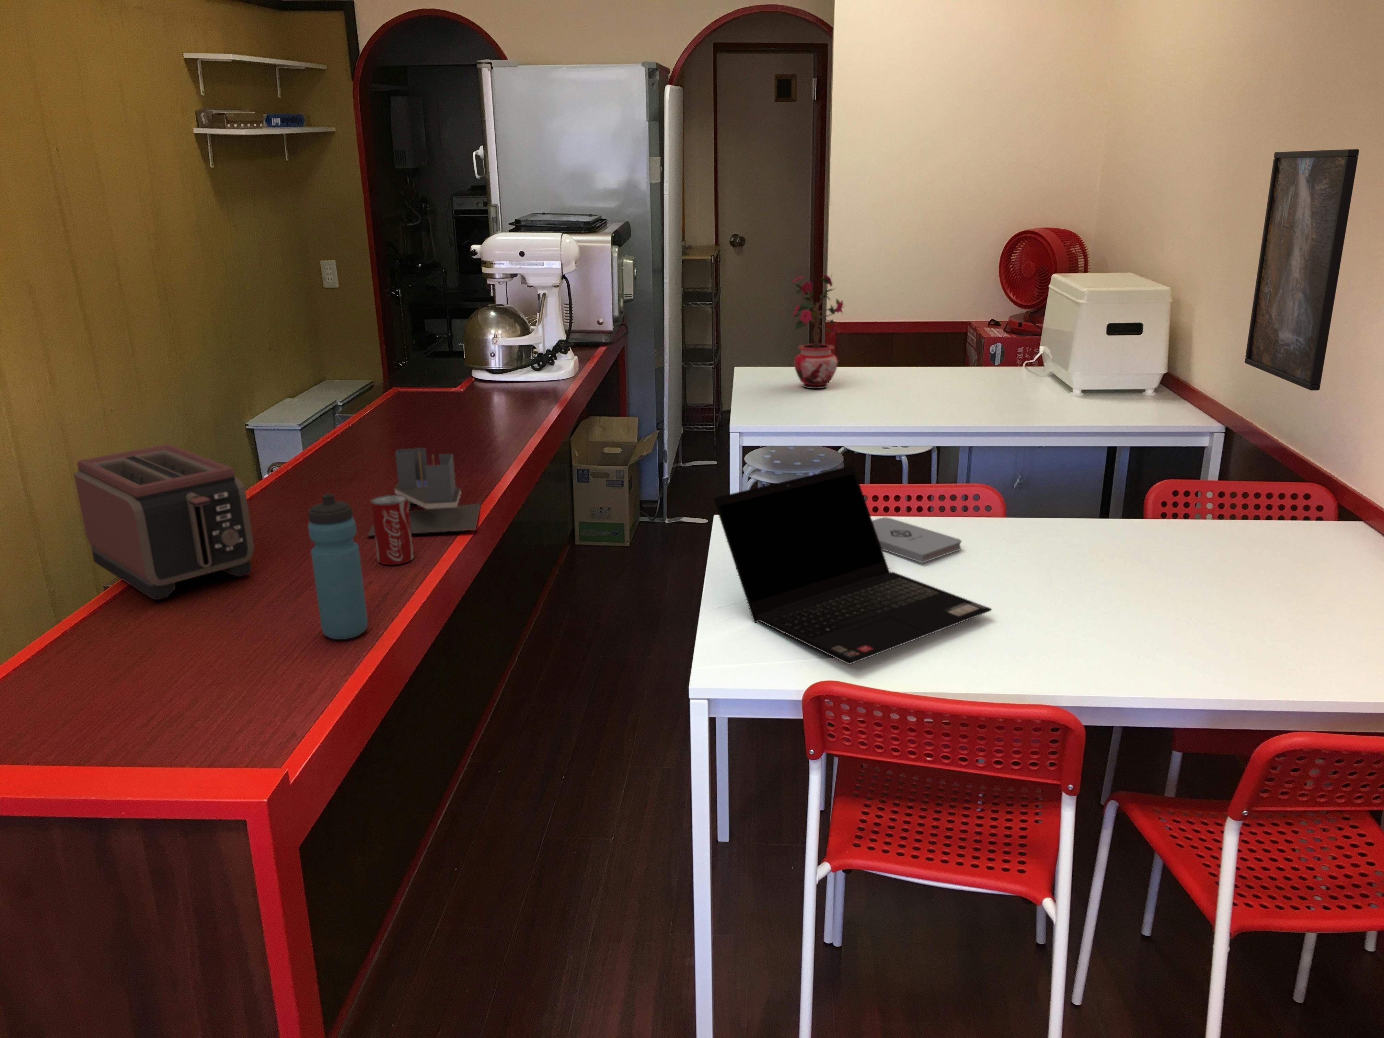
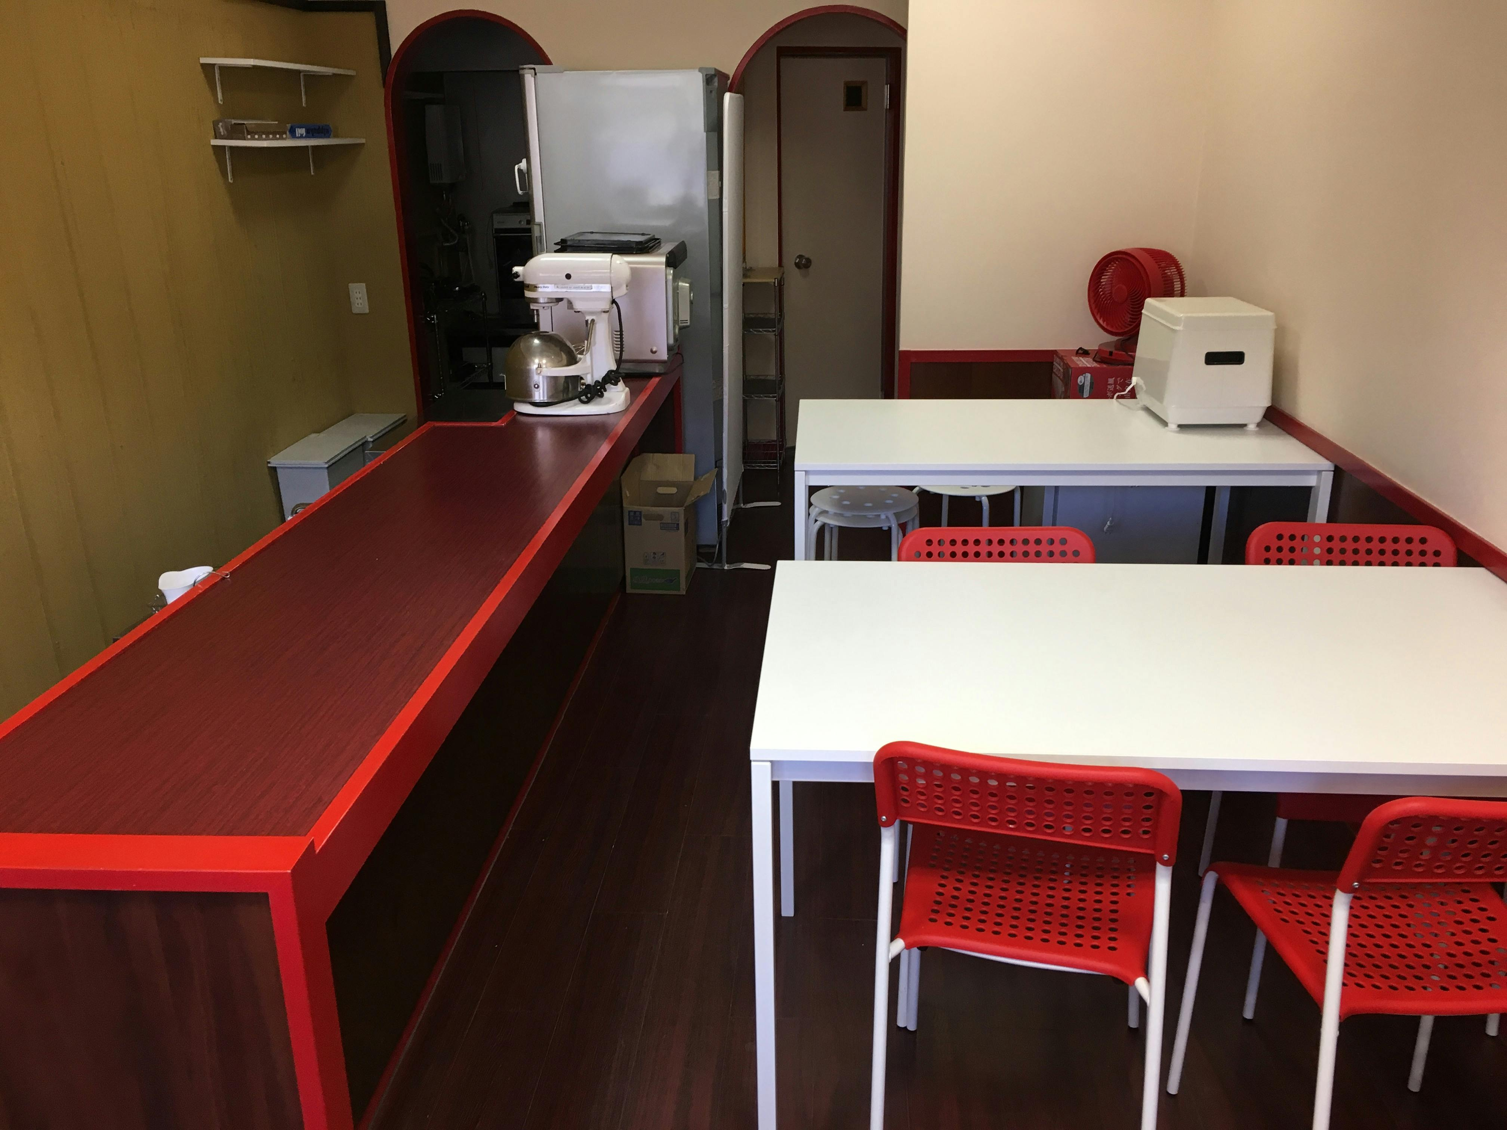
- potted plant (816, 329)
- utensil holder (425, 485)
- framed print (1296, 267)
- notepad (902, 539)
- laptop computer (852, 557)
- water bottle (337, 565)
- beverage can (392, 529)
- toaster (168, 519)
